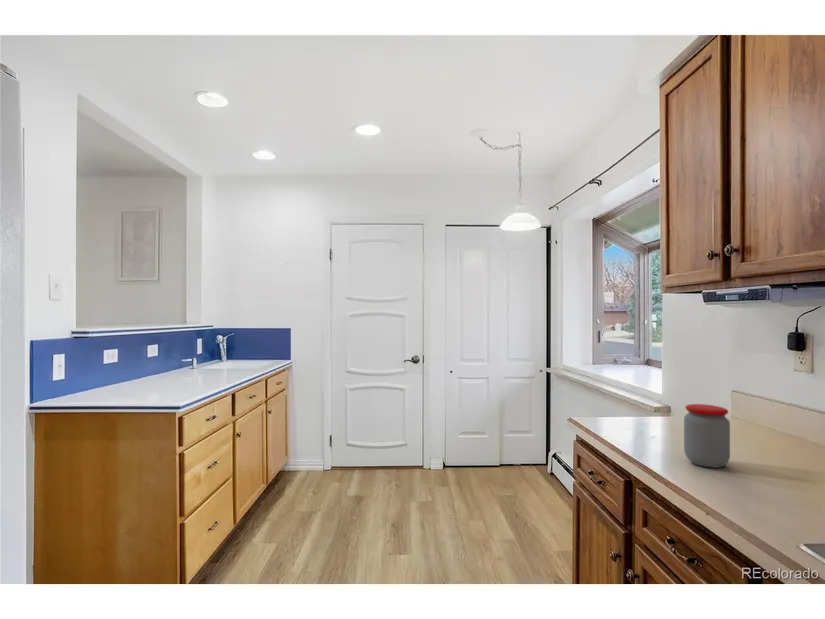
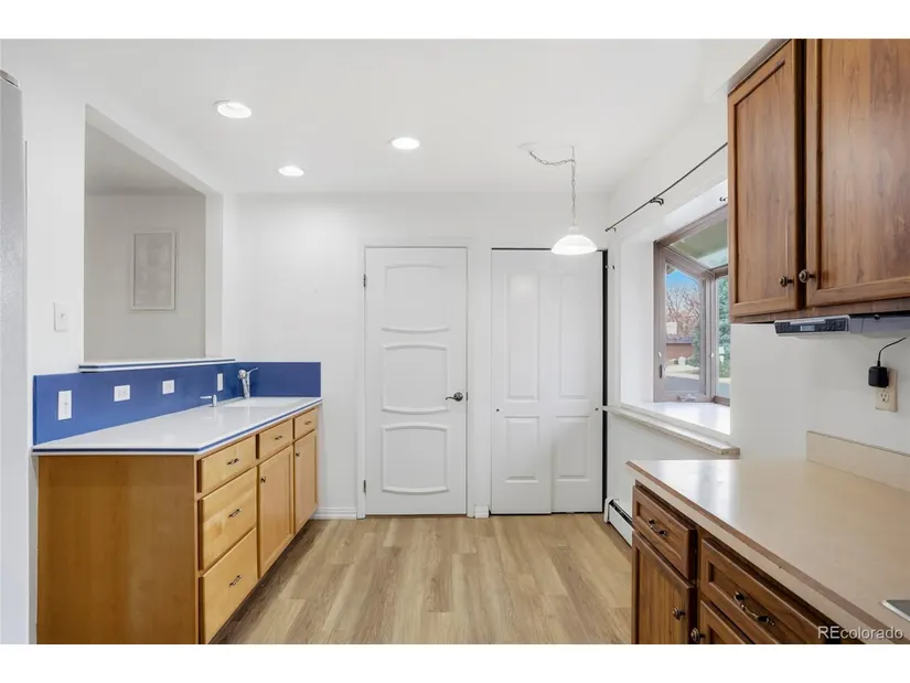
- jar (706, 434)
